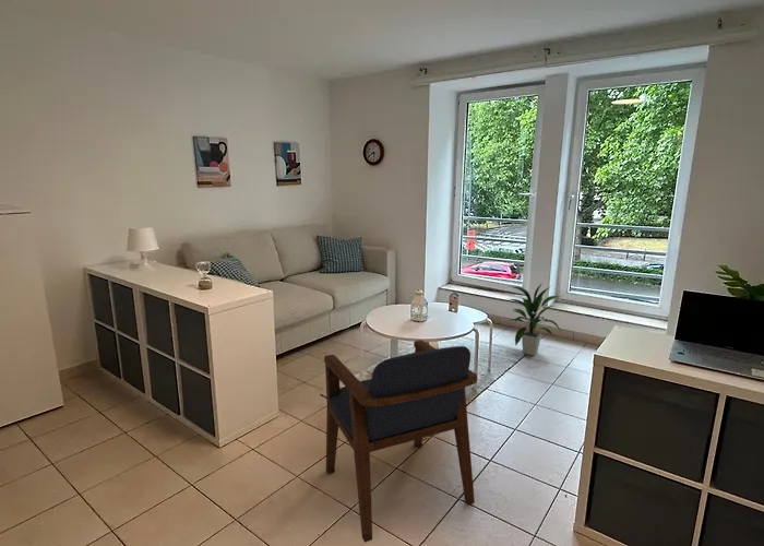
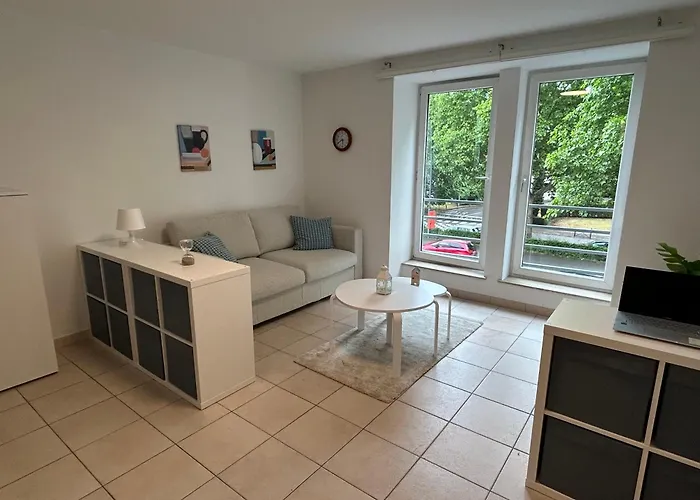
- indoor plant (530, 318)
- armchair (397, 413)
